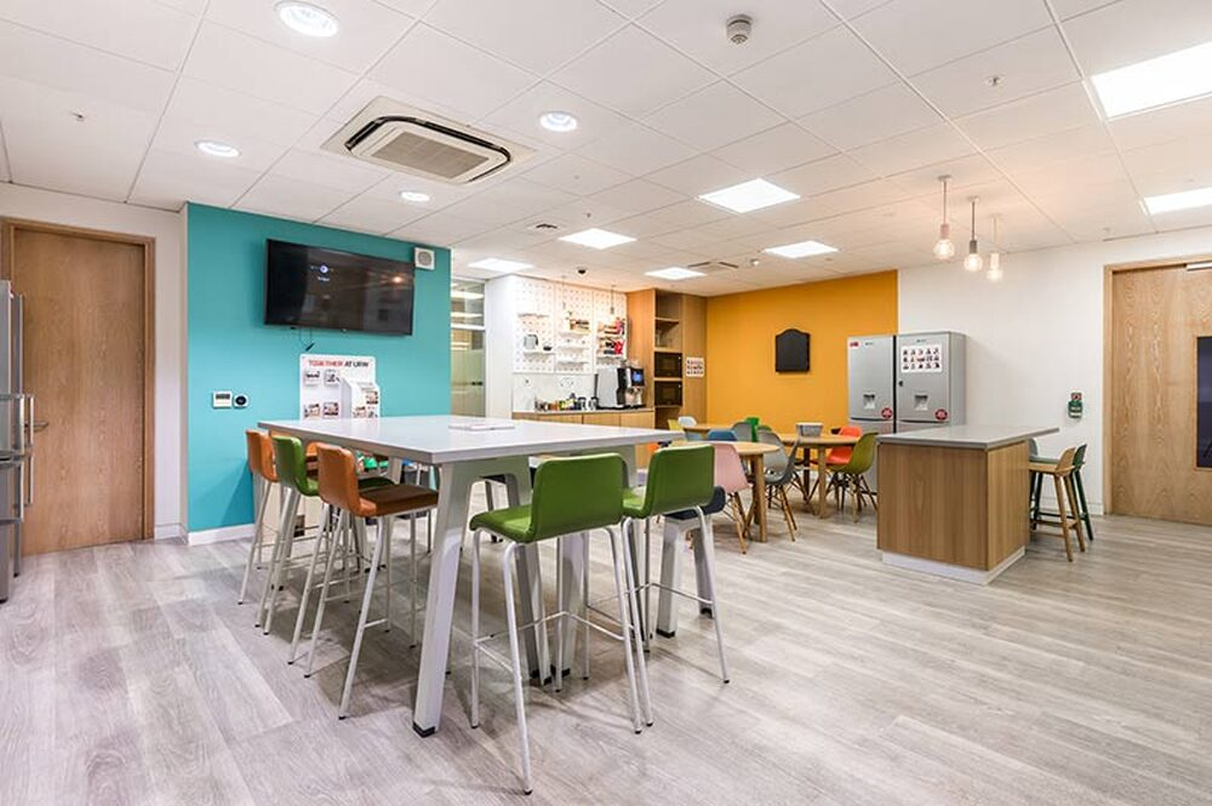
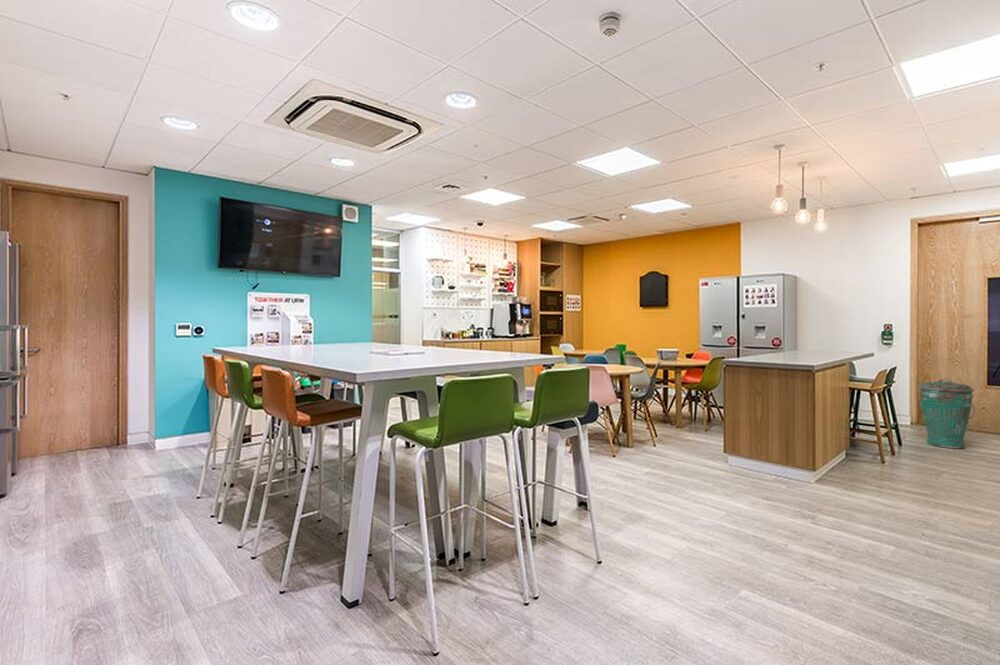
+ trash can (945, 412)
